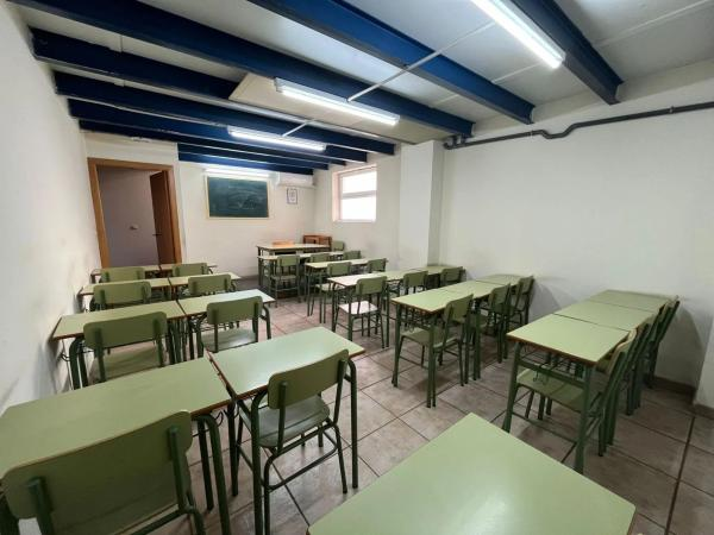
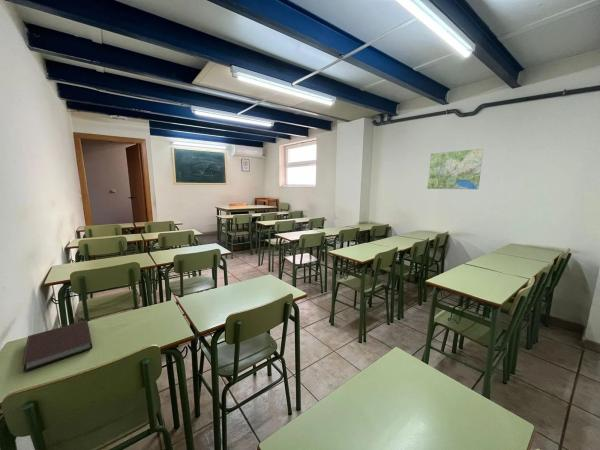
+ road map (452, 170)
+ notebook (59, 342)
